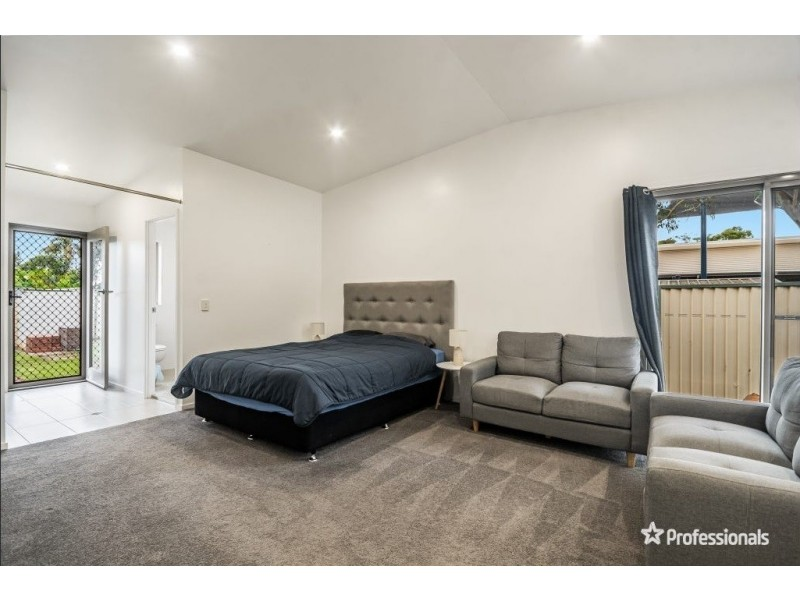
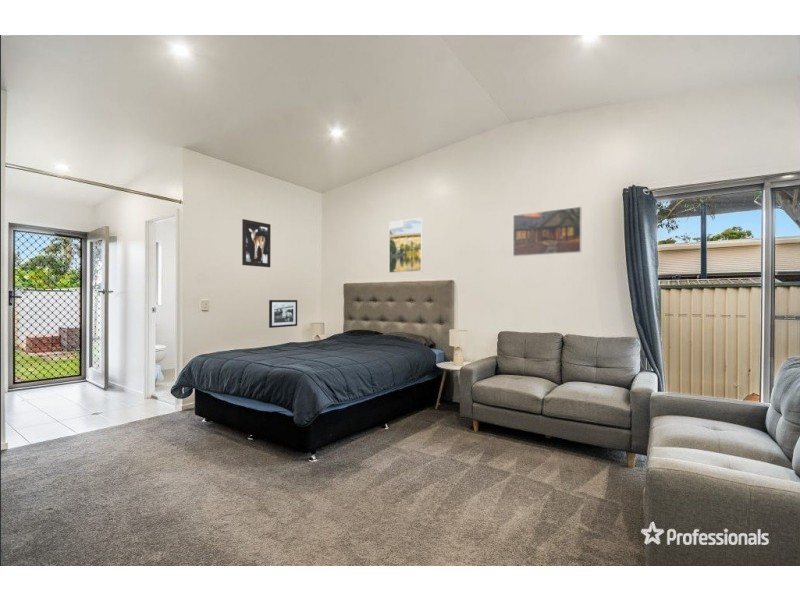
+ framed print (405, 246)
+ wall art (256, 244)
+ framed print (545, 232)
+ picture frame (283, 313)
